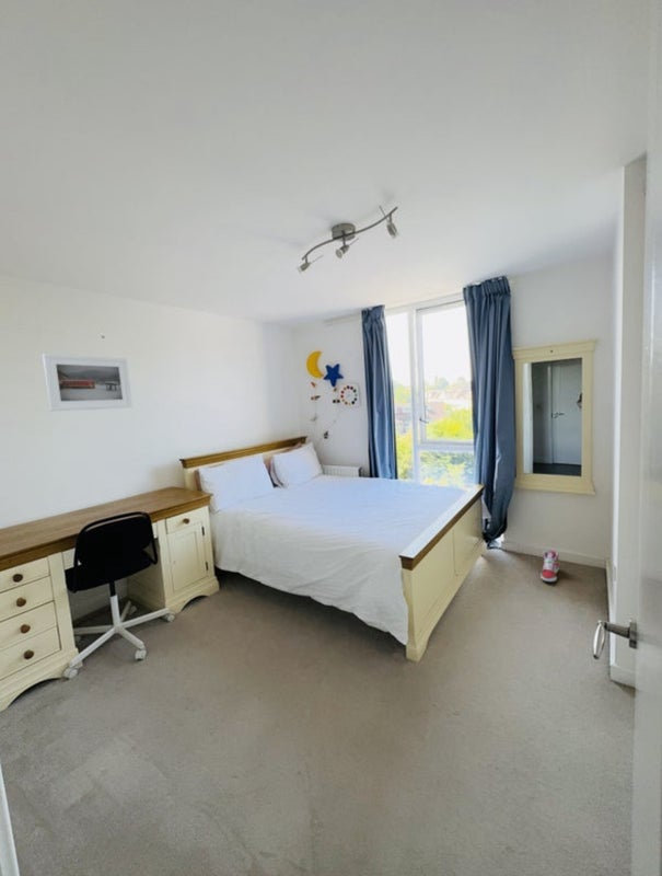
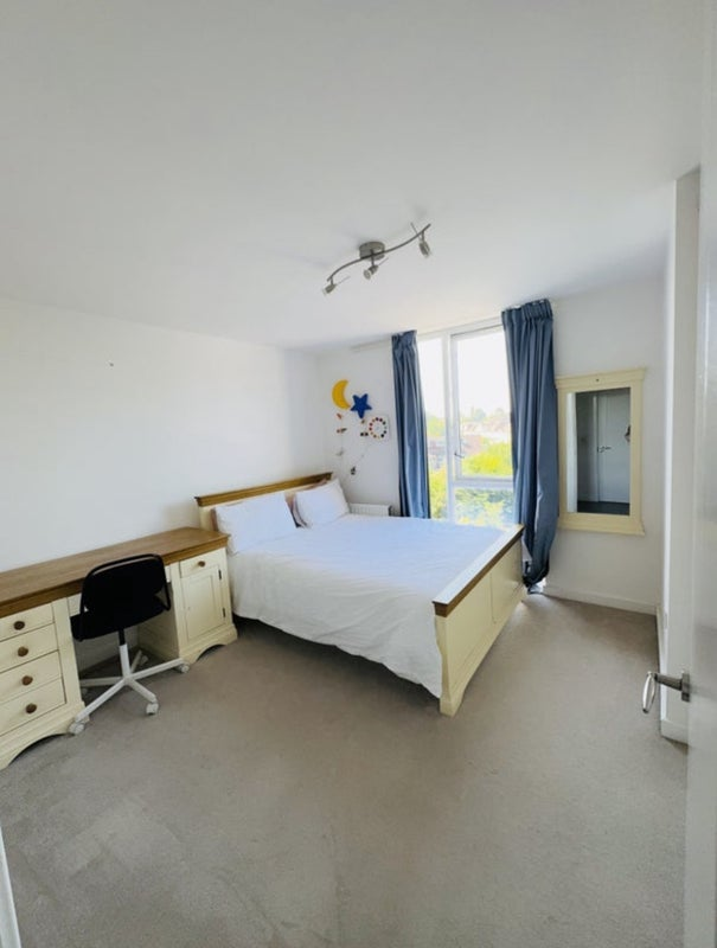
- sneaker (549, 564)
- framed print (91, 382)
